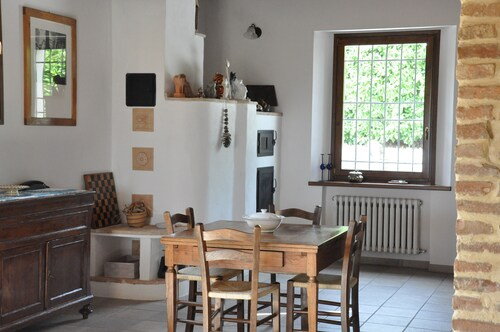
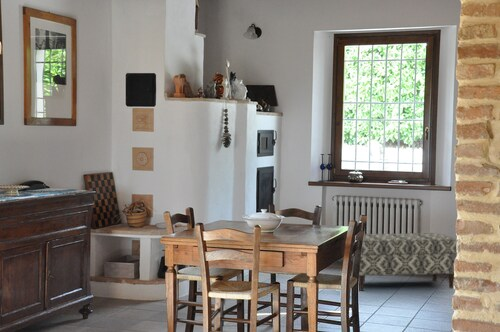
+ bench (400, 260)
